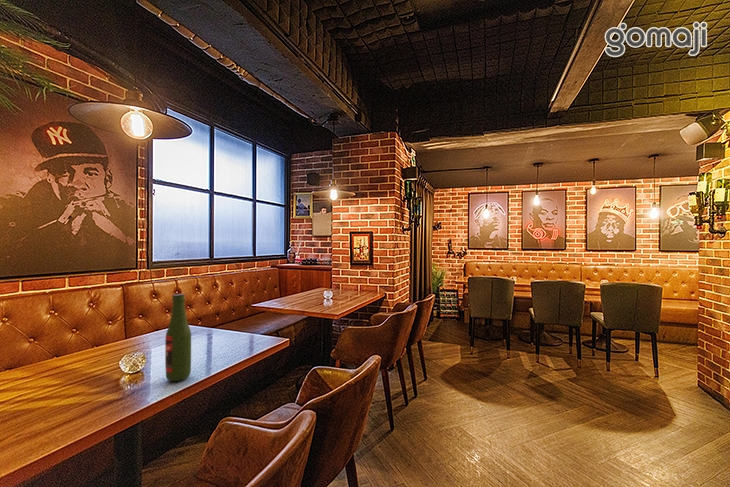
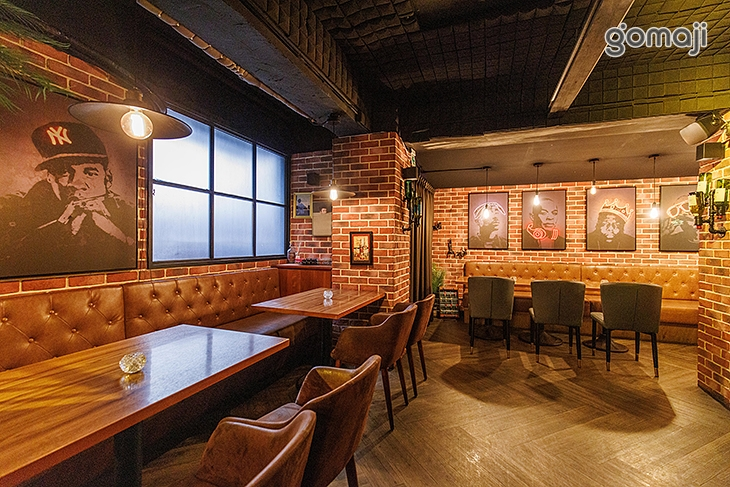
- beer bottle (178, 336)
